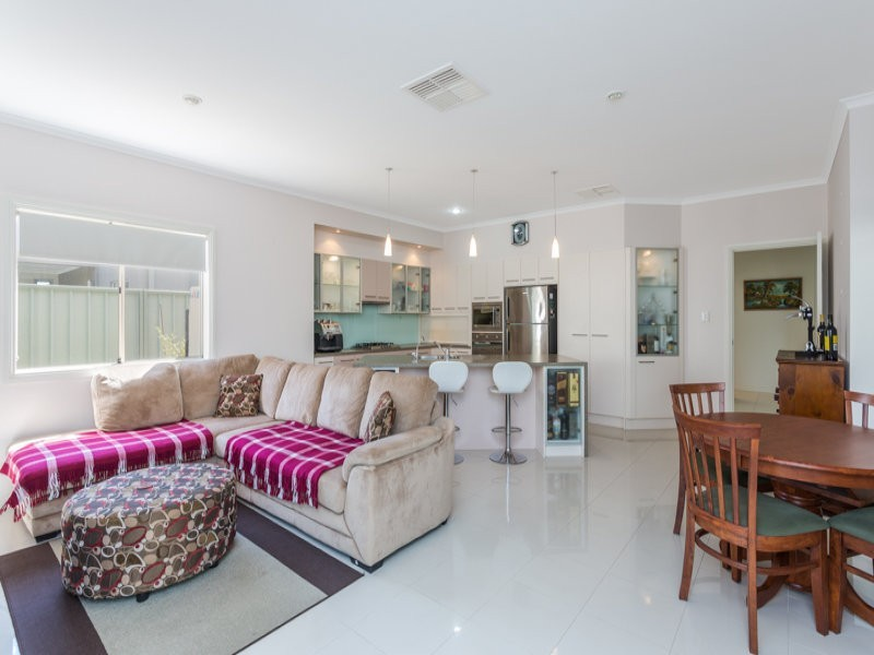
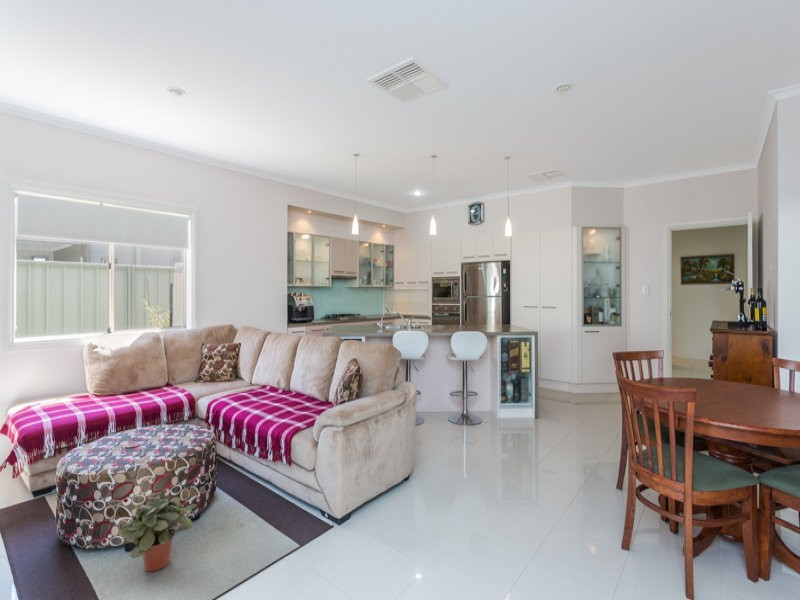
+ potted plant (158, 529)
